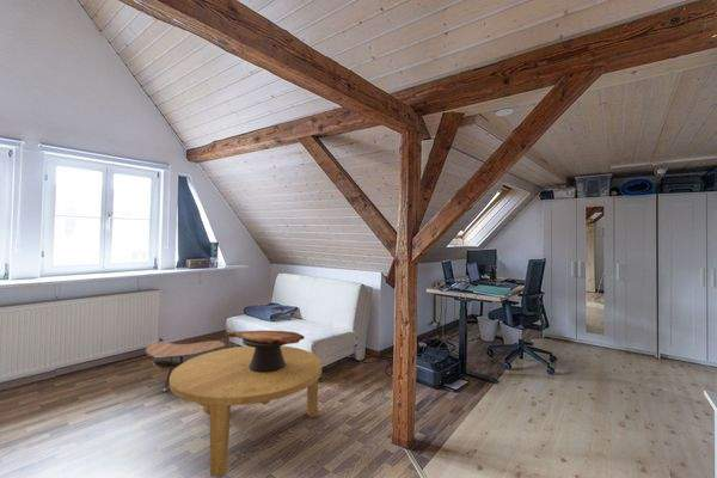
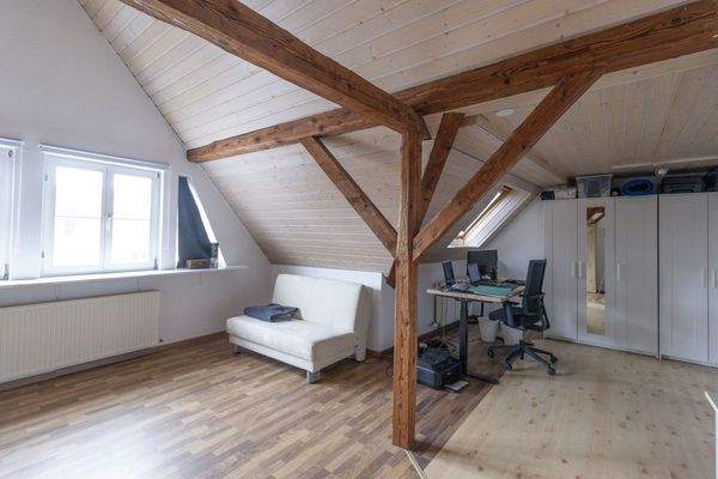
- coffee table (250, 397)
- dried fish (264, 349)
- side table (180, 362)
